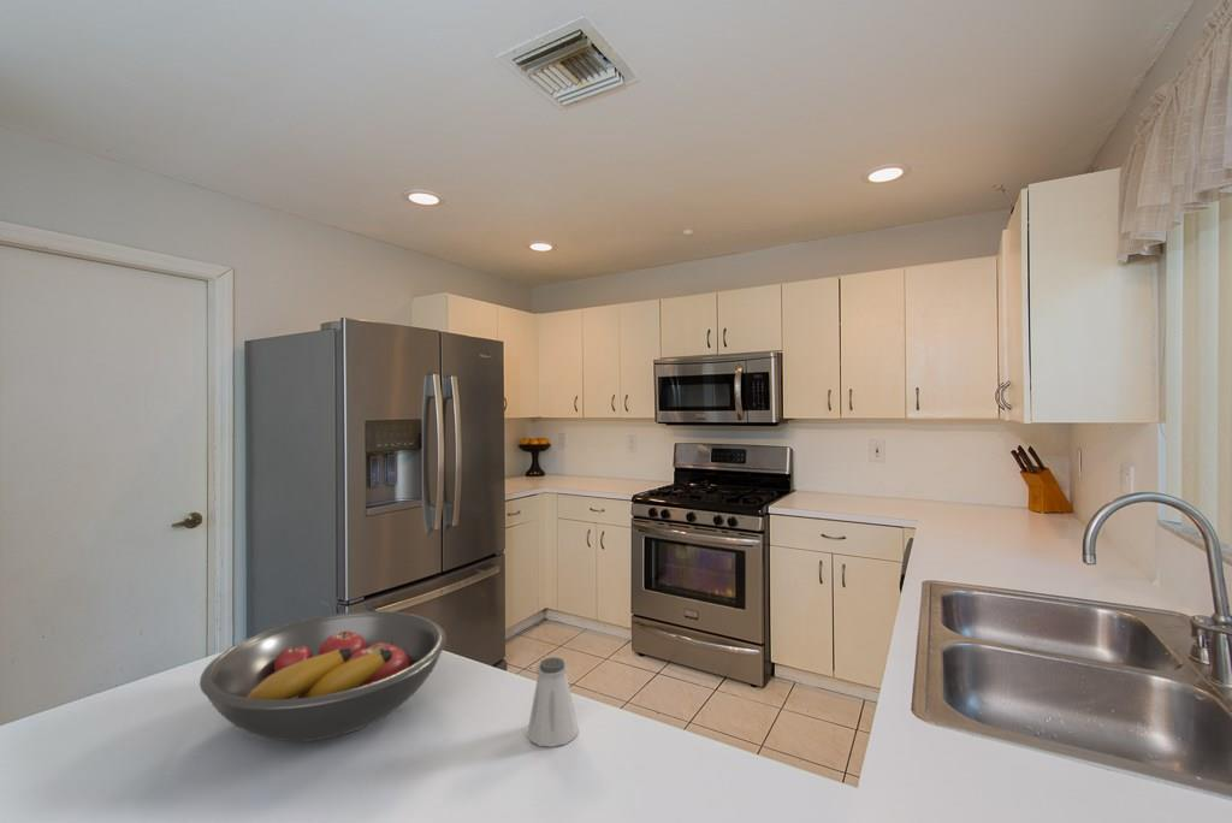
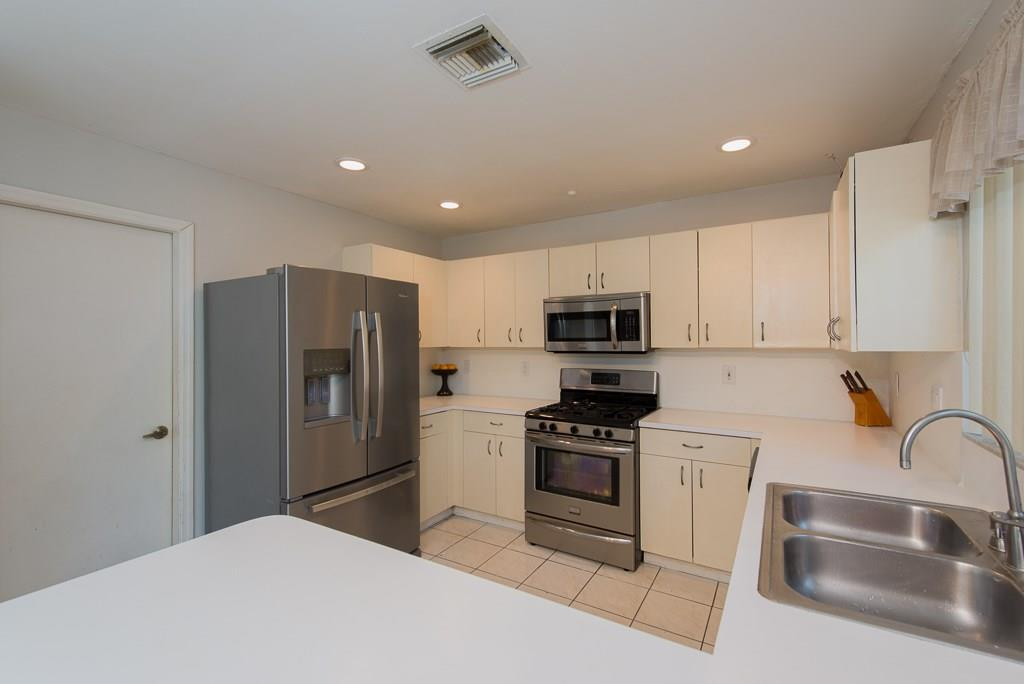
- fruit bowl (333, 670)
- saltshaker (552, 697)
